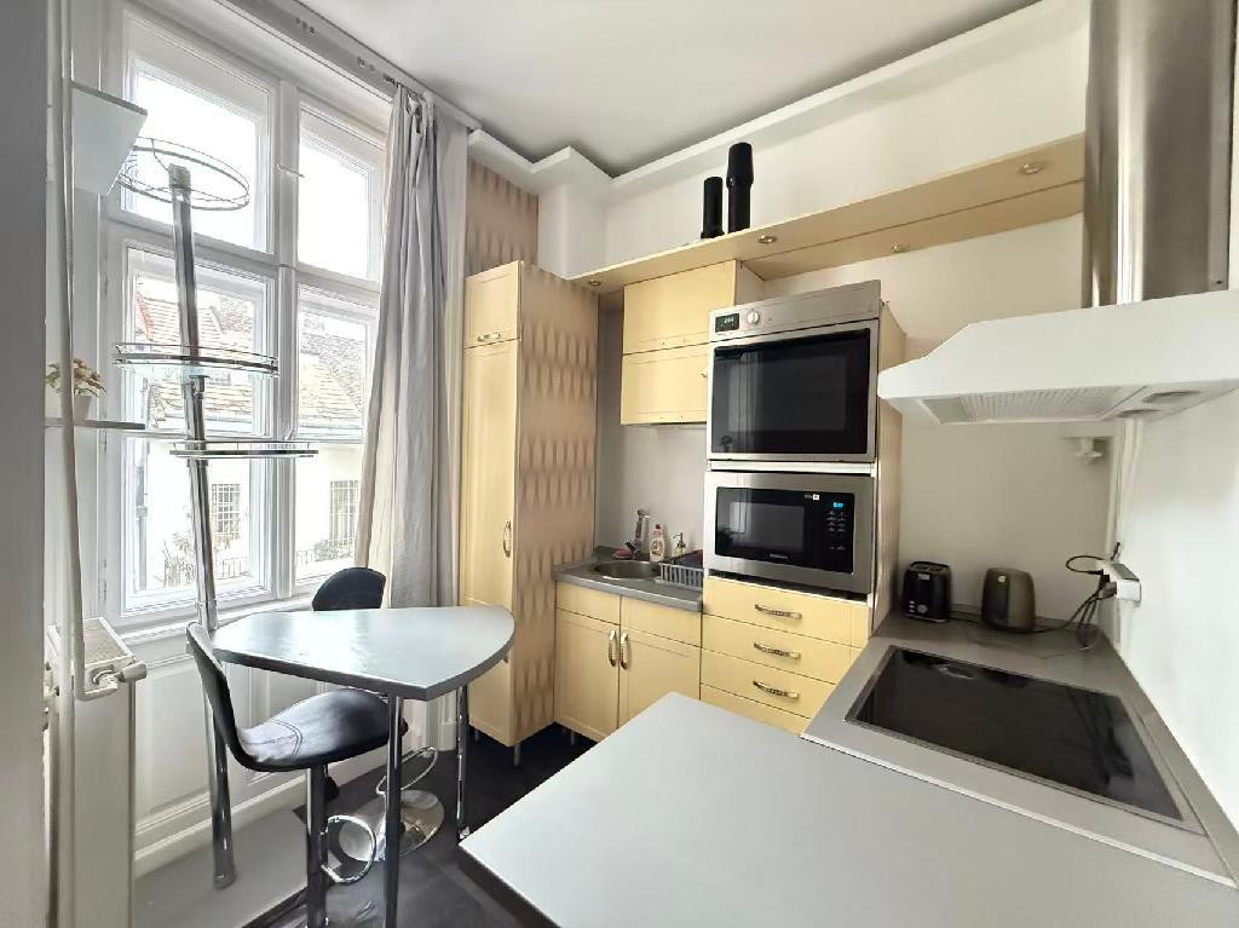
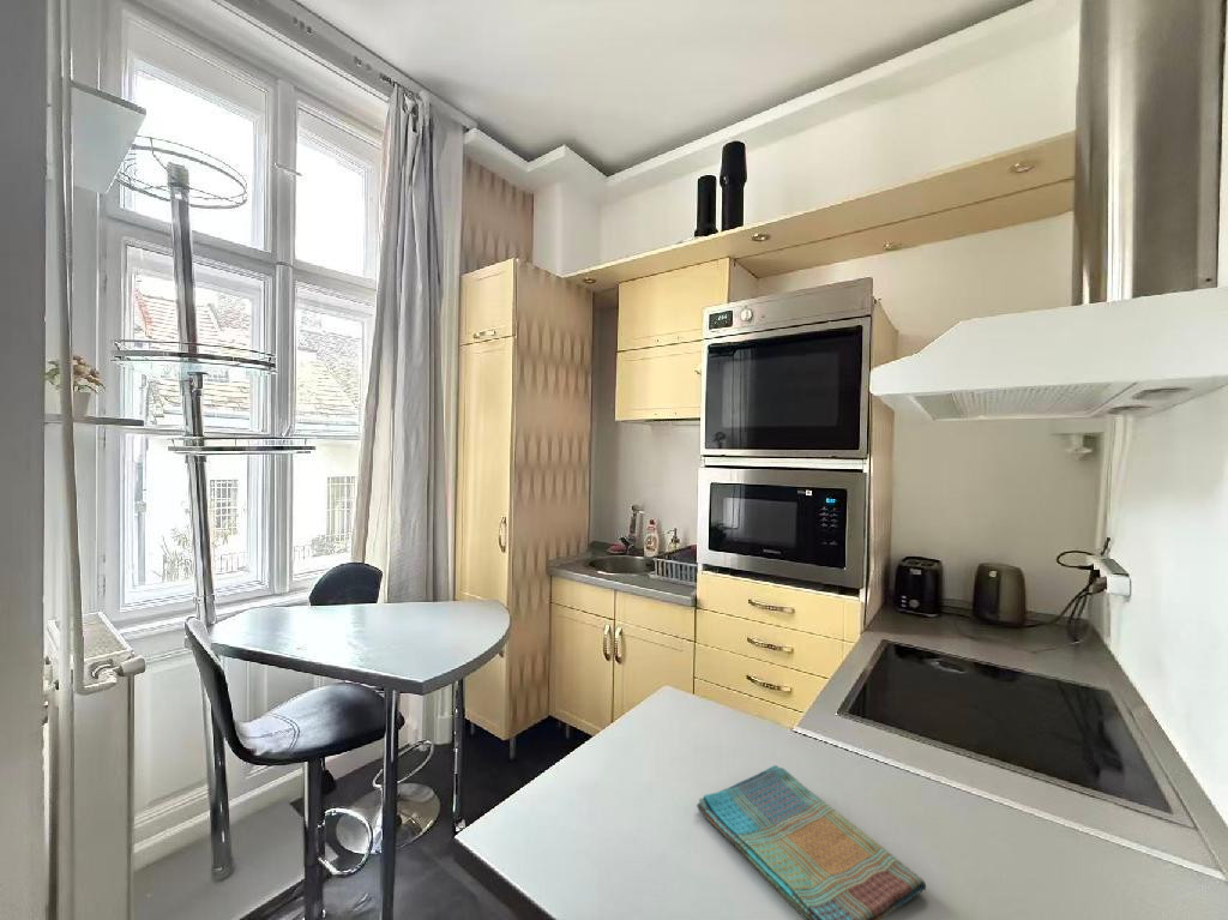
+ dish towel (800, 837)
